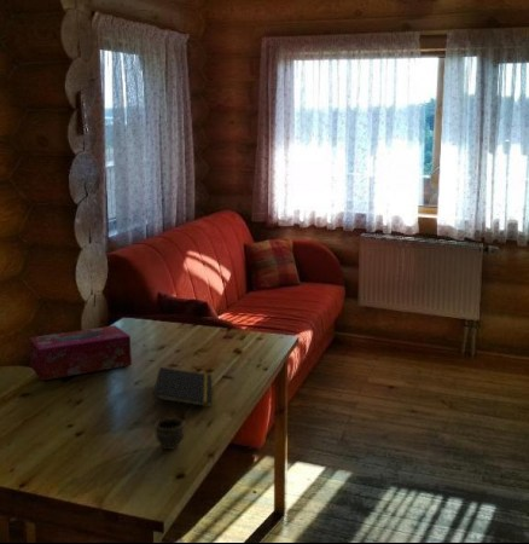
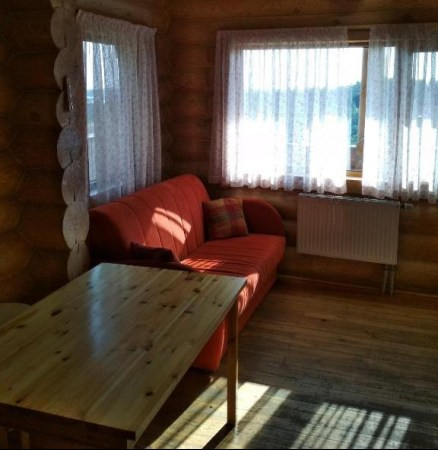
- notepad (184, 386)
- tissue box (80, 351)
- cup (170, 432)
